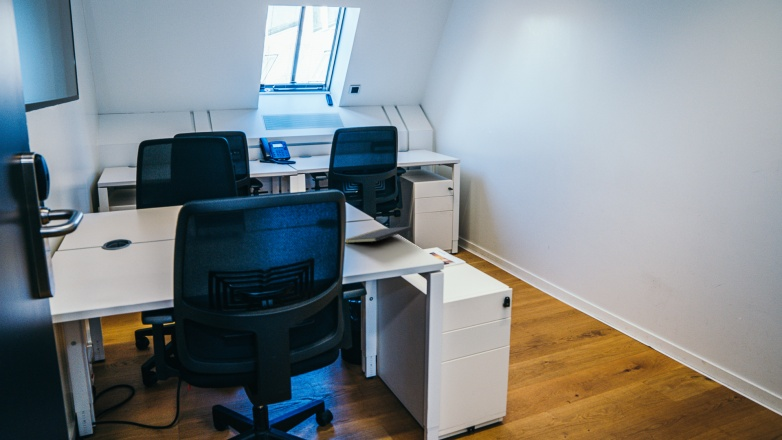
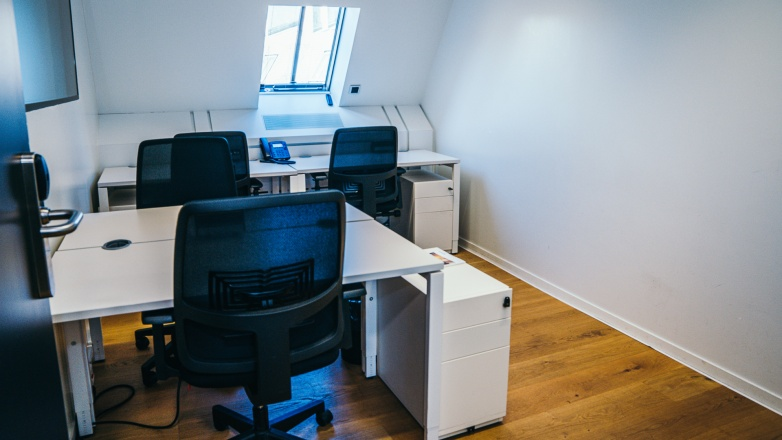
- notepad (378, 234)
